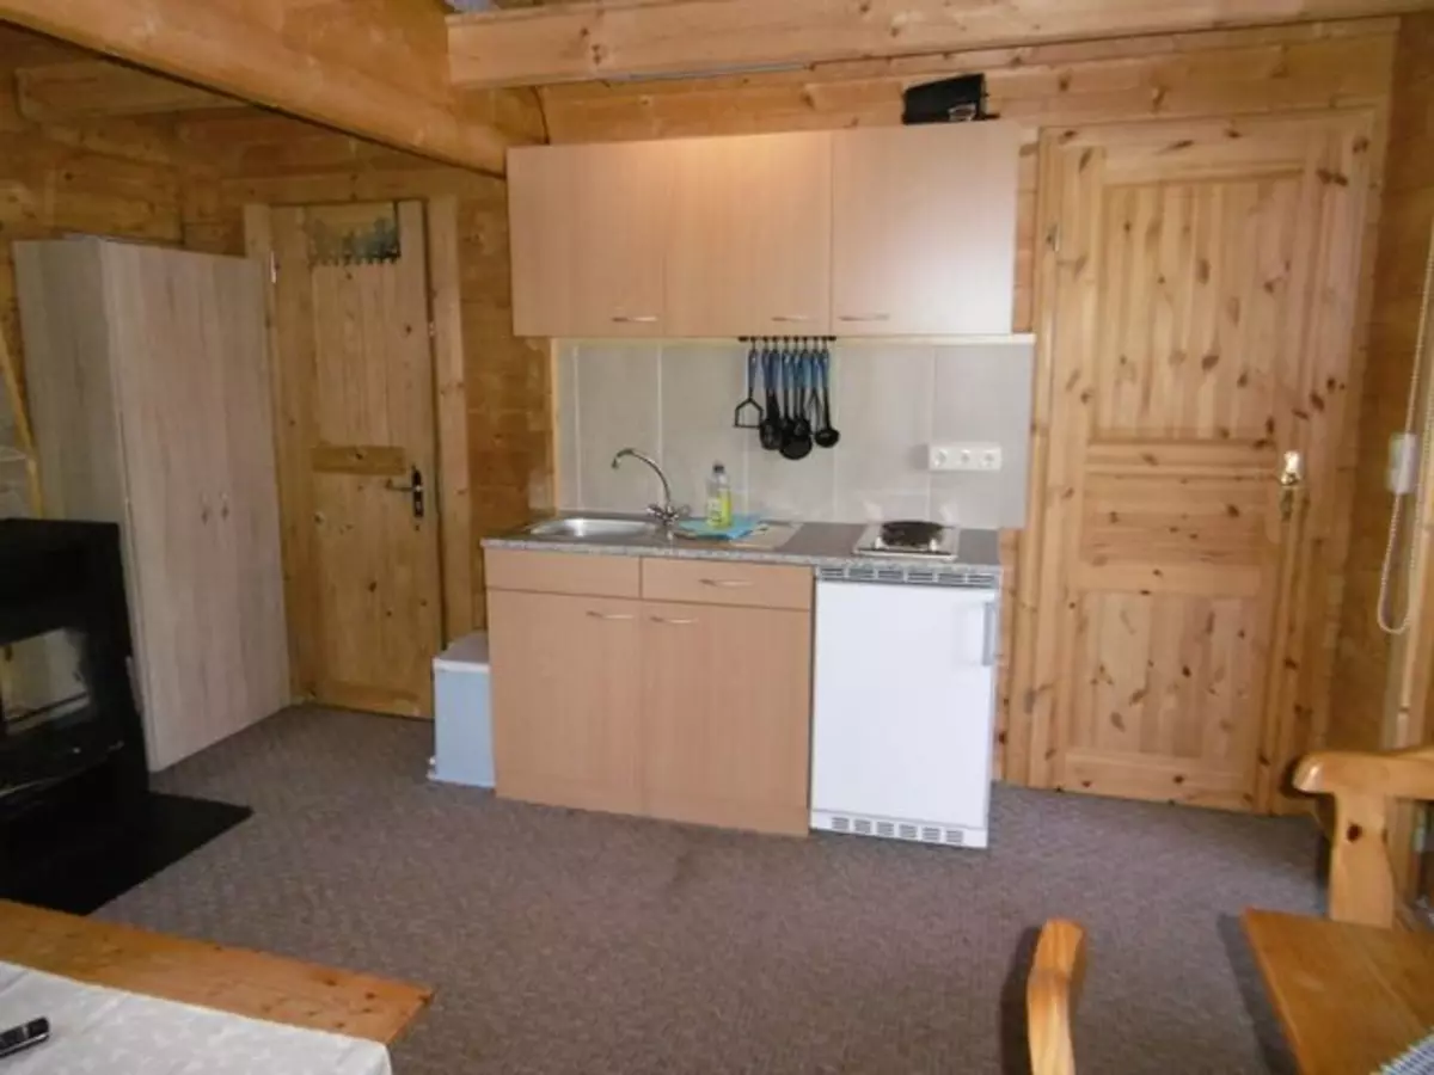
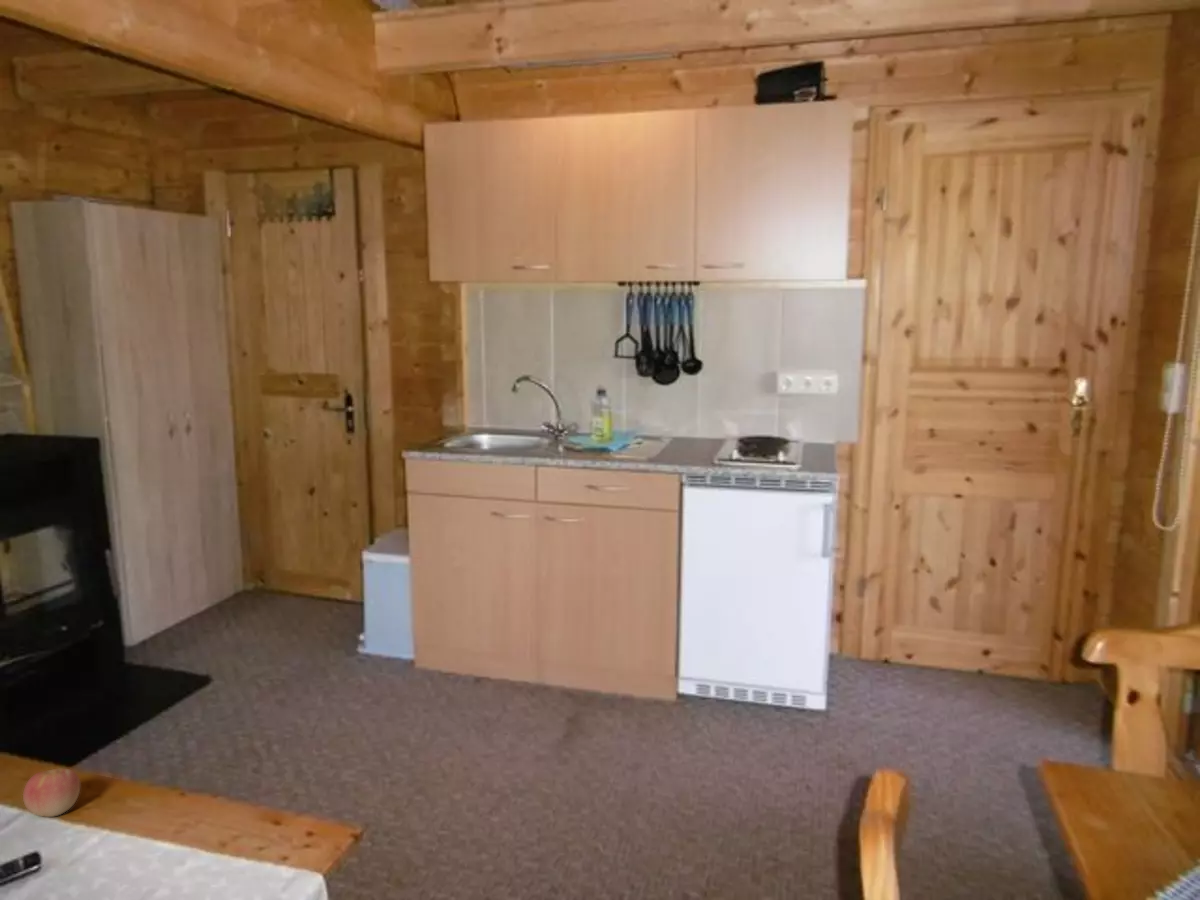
+ apple (52, 790)
